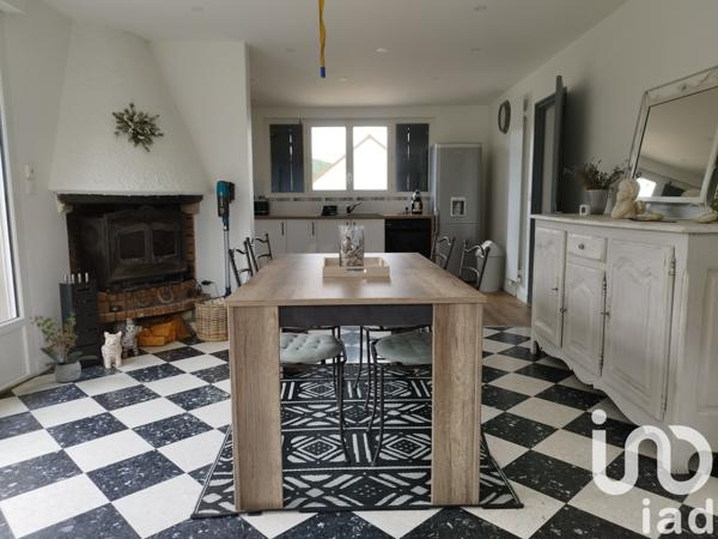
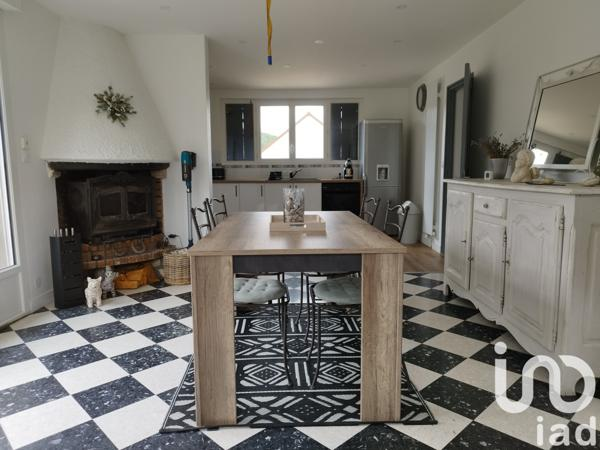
- potted plant (60, 346)
